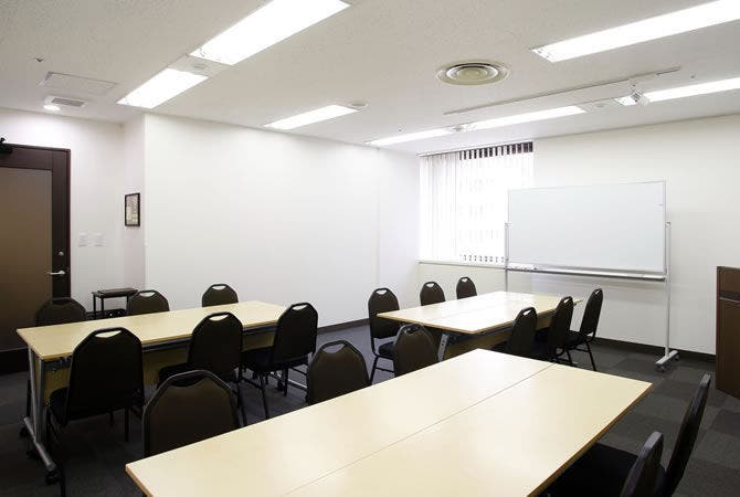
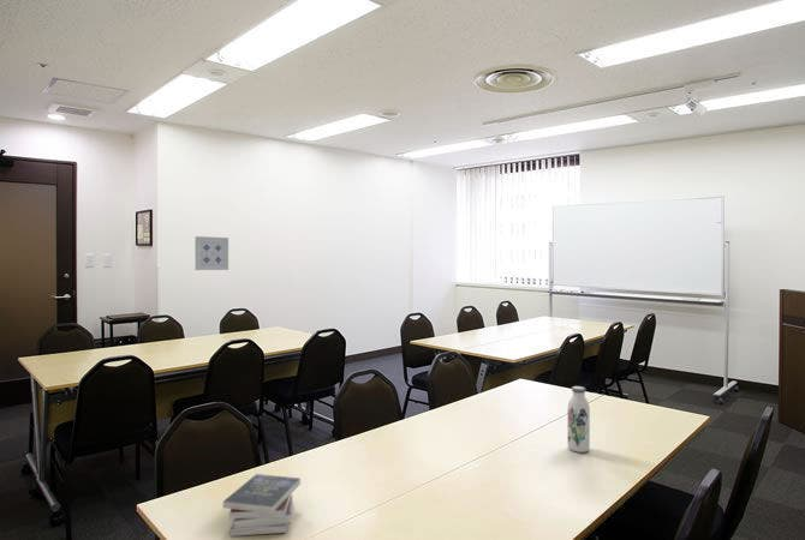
+ book (263, 503)
+ wall art (211, 253)
+ water bottle (578, 418)
